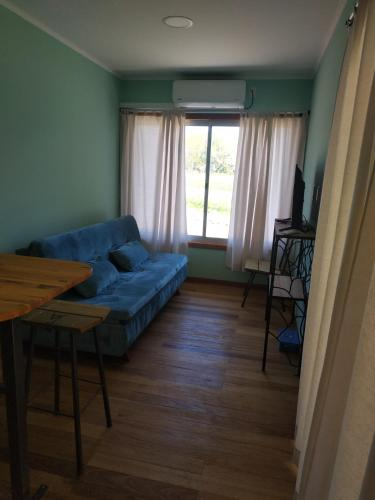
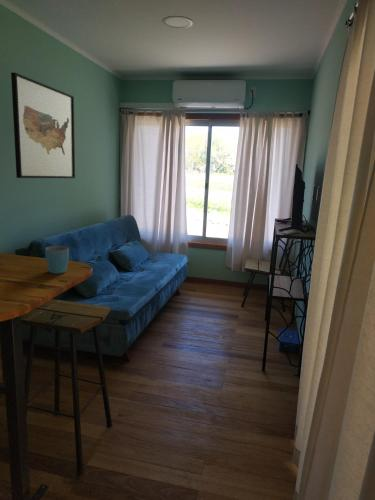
+ wall art (47, 133)
+ mug (58, 258)
